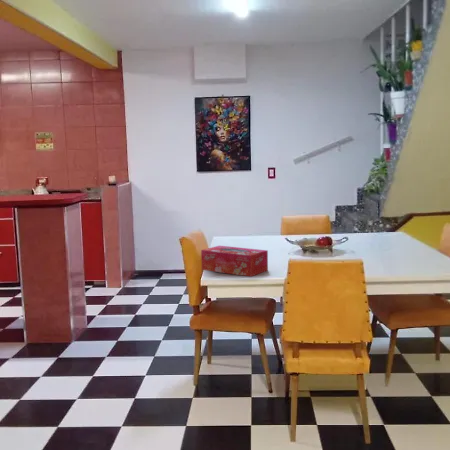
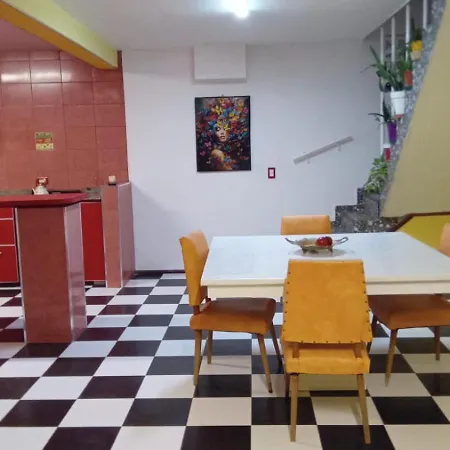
- tissue box (234, 260)
